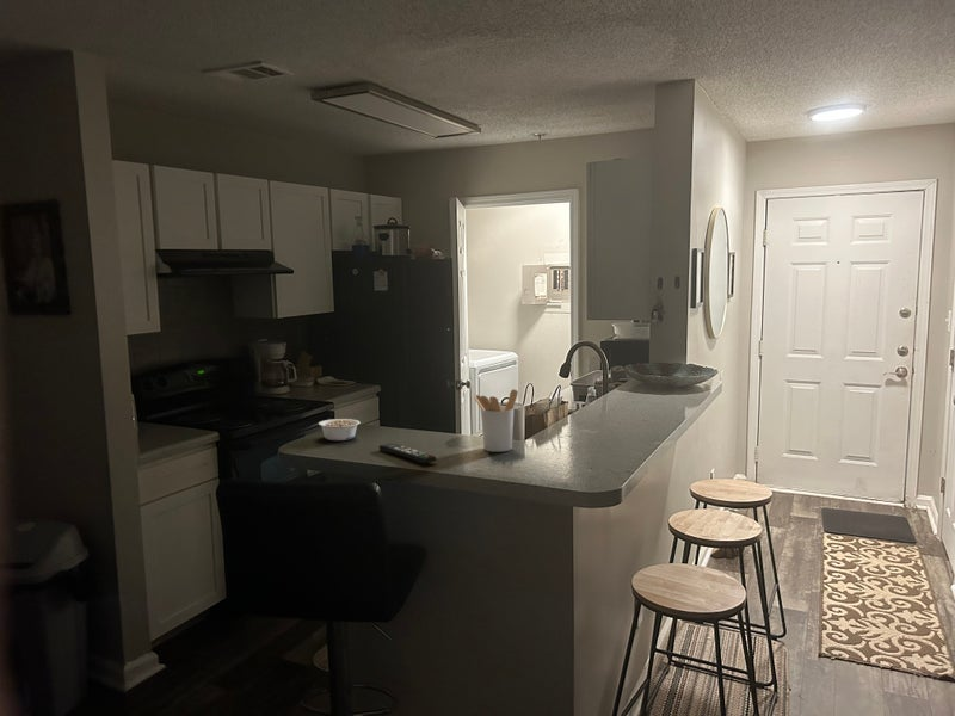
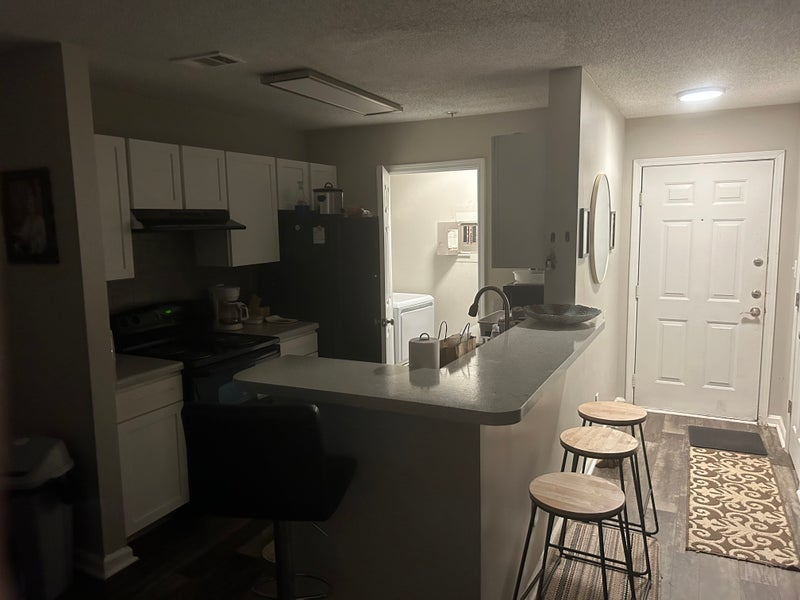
- utensil holder (494, 420)
- remote control (406, 452)
- legume (340, 428)
